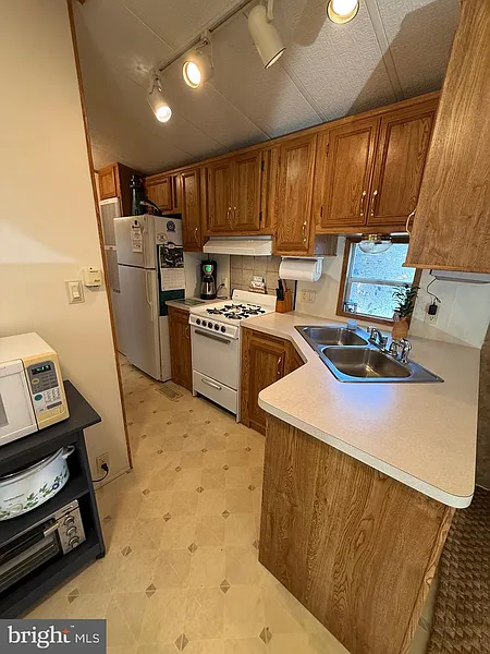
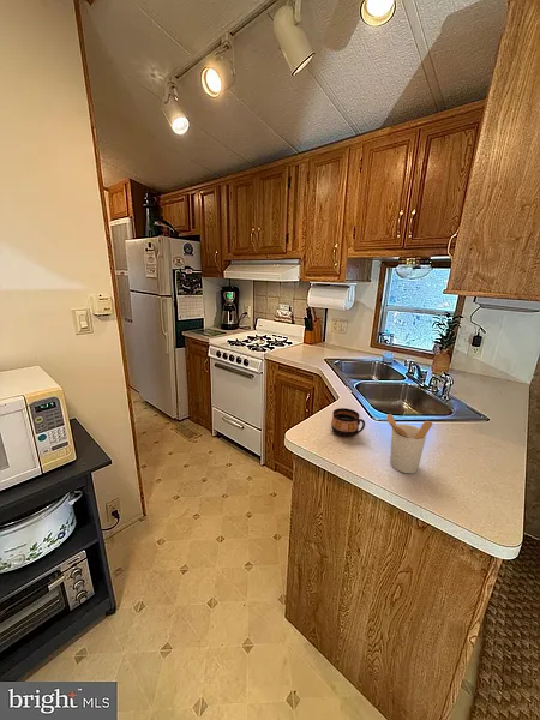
+ cup (346, 424)
+ utensil holder (402, 442)
